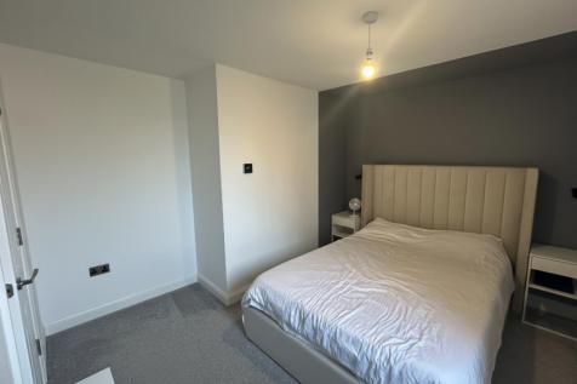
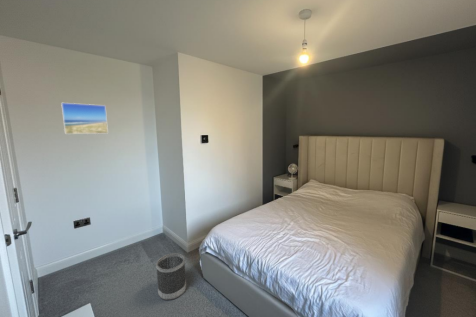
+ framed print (86, 119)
+ wastebasket (171, 275)
